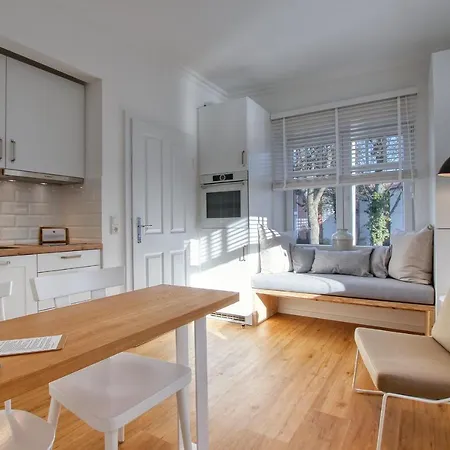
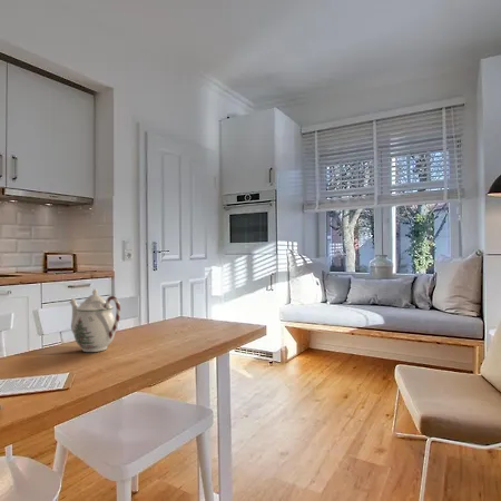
+ teapot (94, 318)
